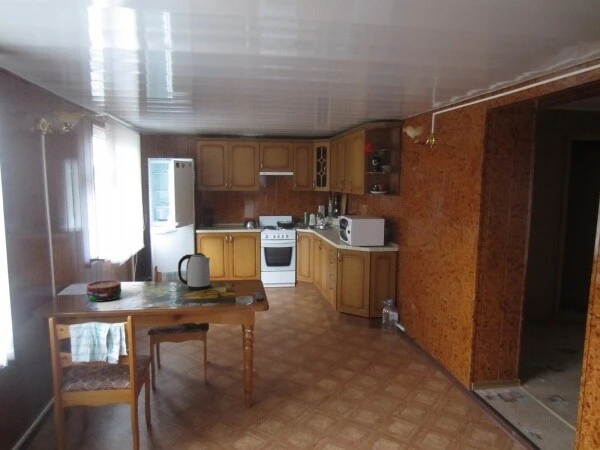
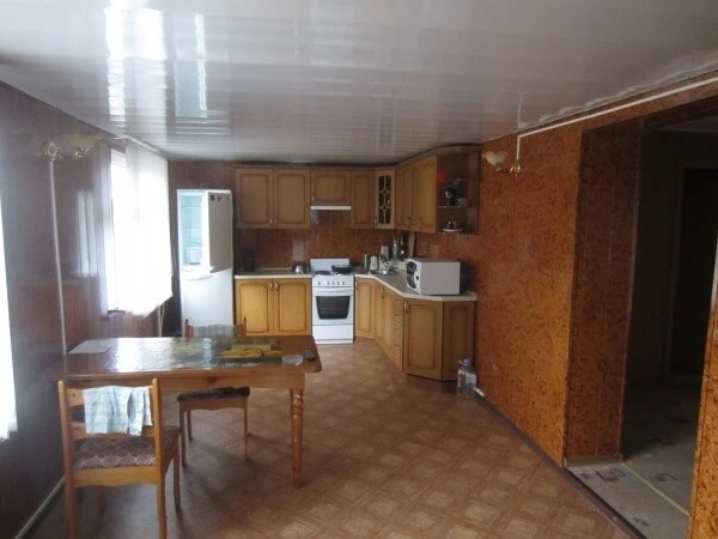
- bowl (104, 290)
- kettle (194, 270)
